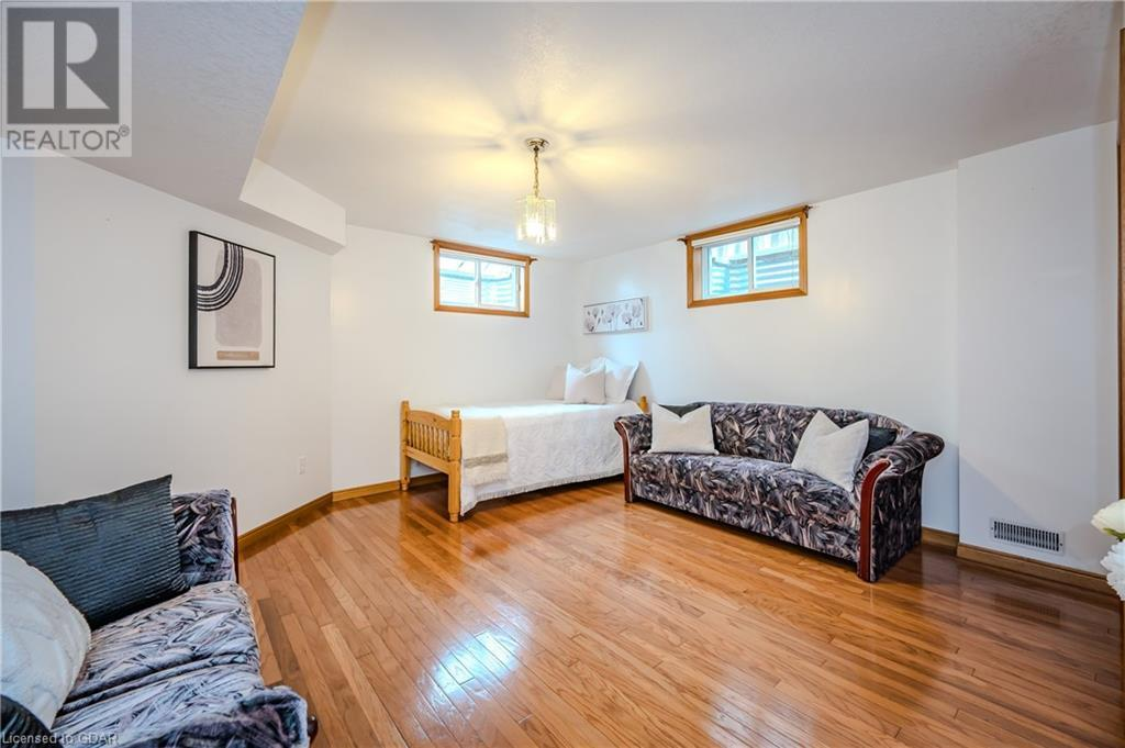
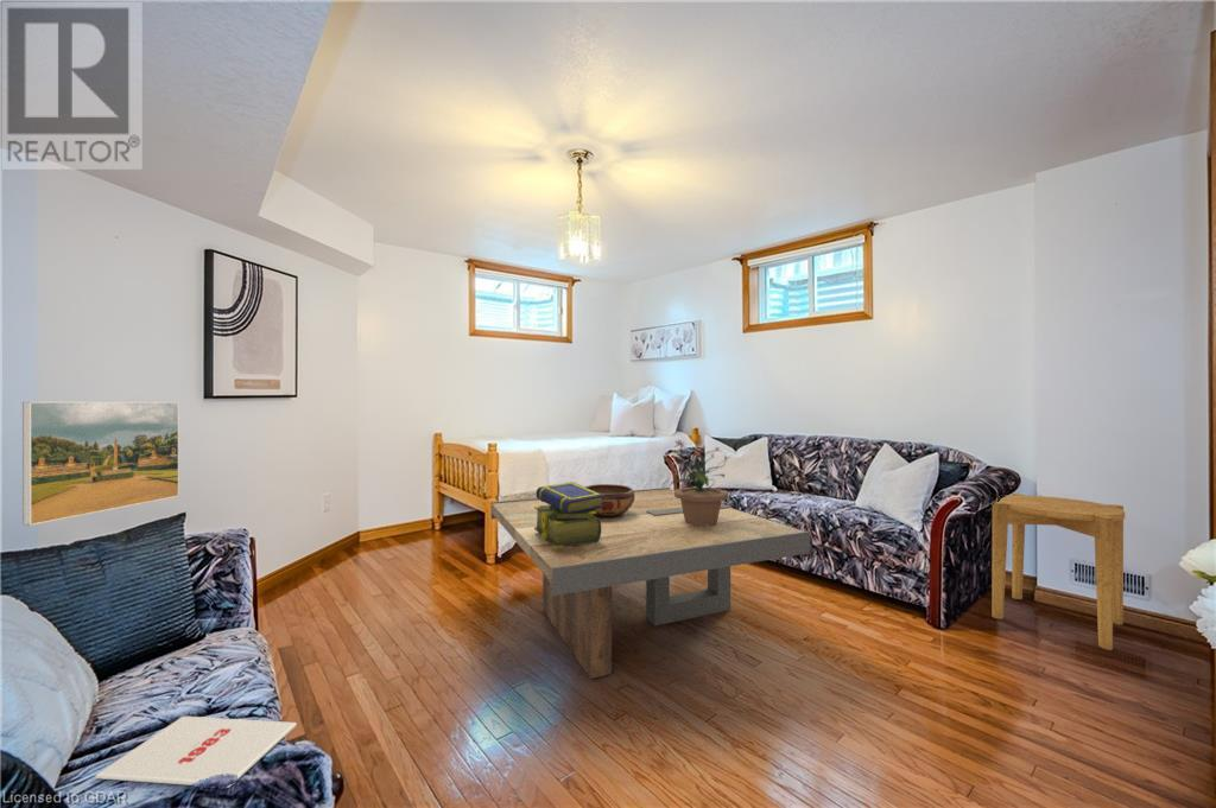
+ coffee table (629, 570)
+ stack of books (569, 509)
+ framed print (110, 454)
+ decorative bowl (607, 500)
+ potted plant (696, 478)
+ magazine (203, 747)
+ side table (1022, 561)
